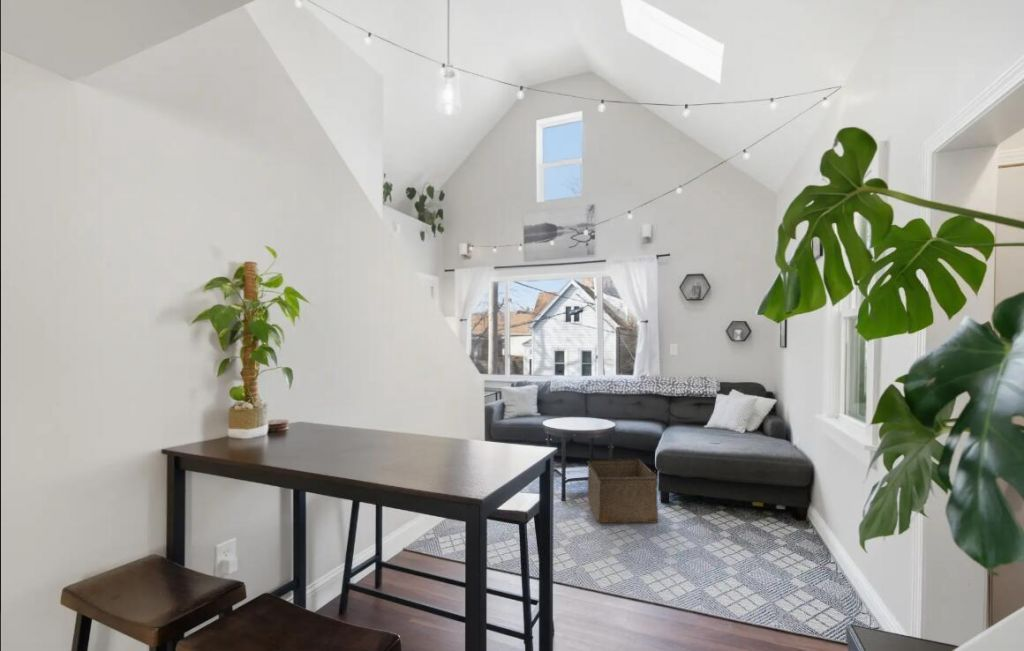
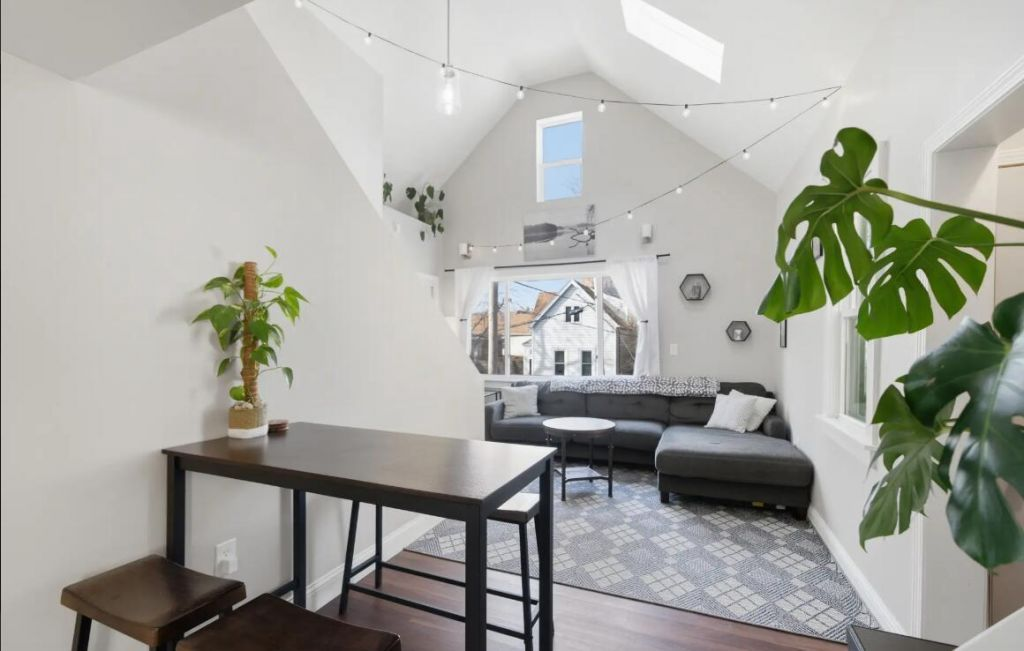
- storage bin (620, 489)
